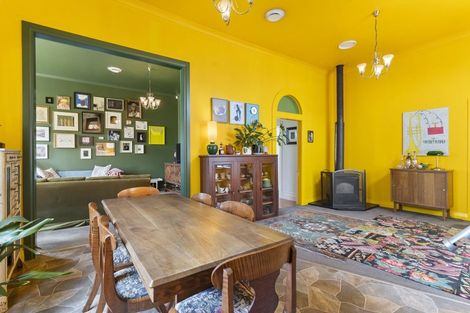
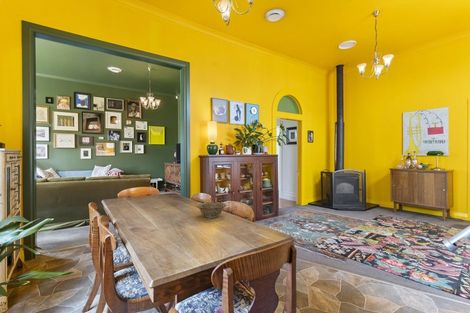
+ decorative bowl (211, 210)
